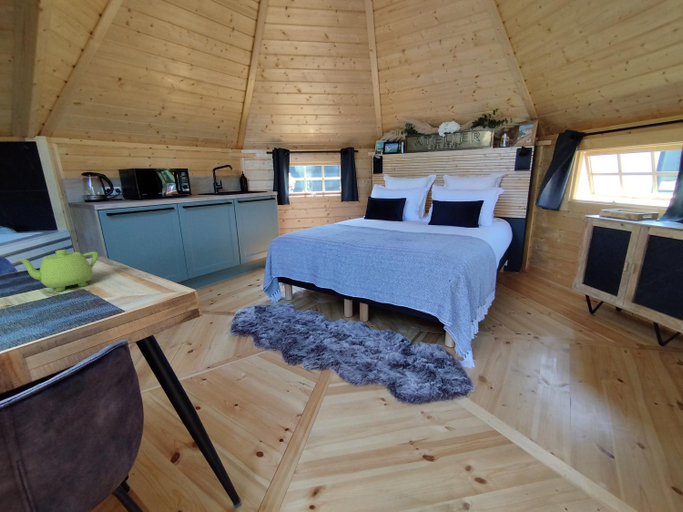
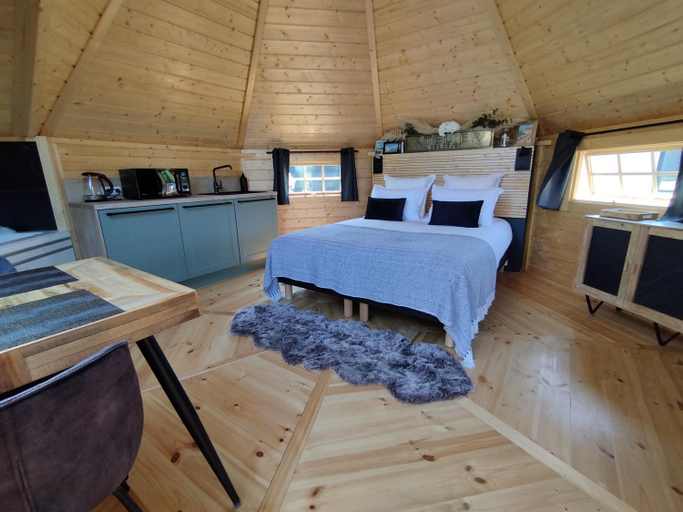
- teapot (62, 268)
